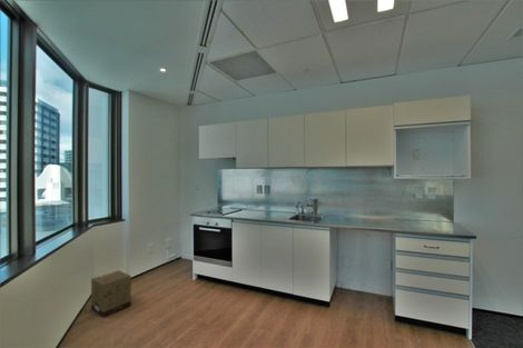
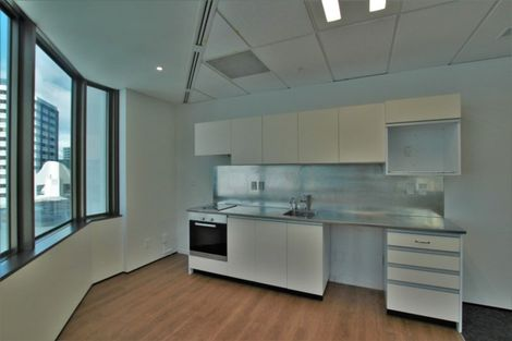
- cardboard box (111, 291)
